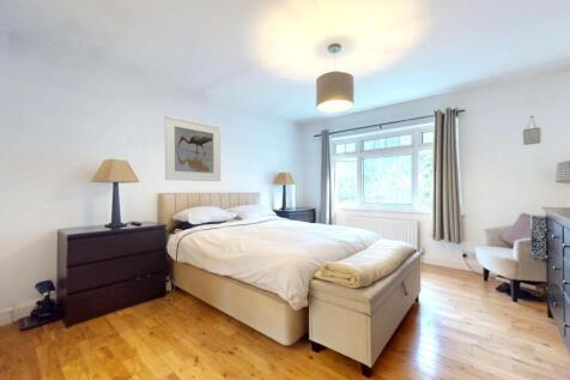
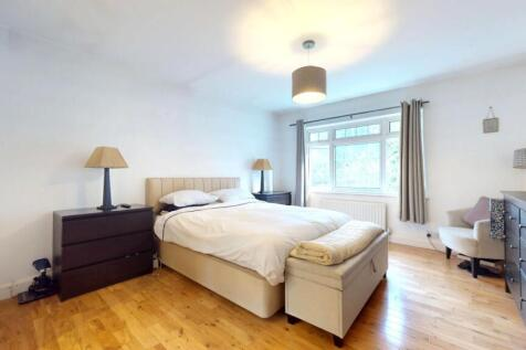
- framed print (194, 151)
